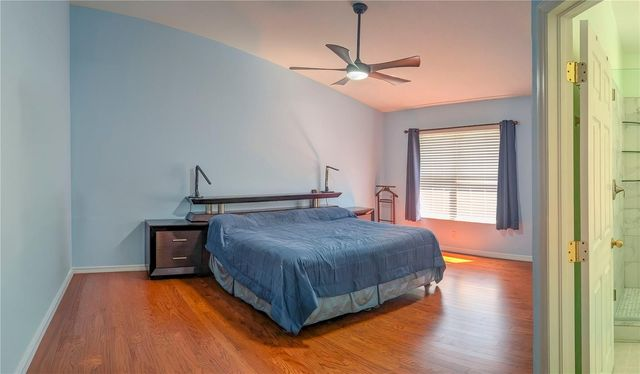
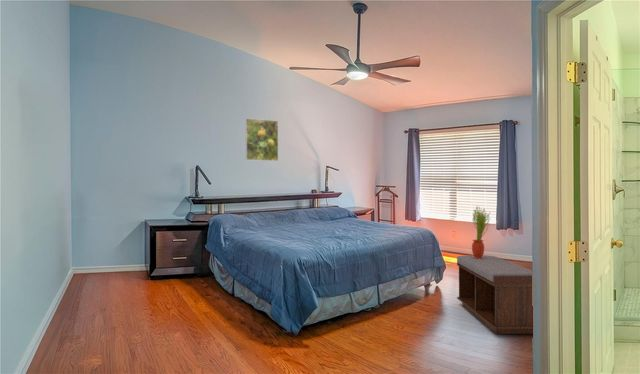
+ bench (494, 290)
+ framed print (262, 140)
+ potted plant (481, 232)
